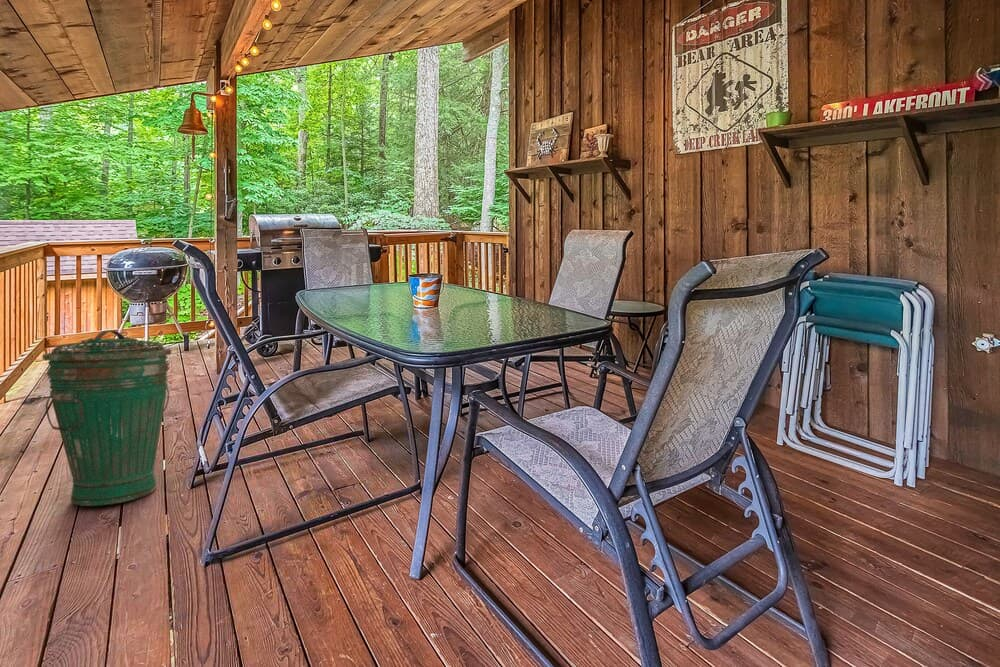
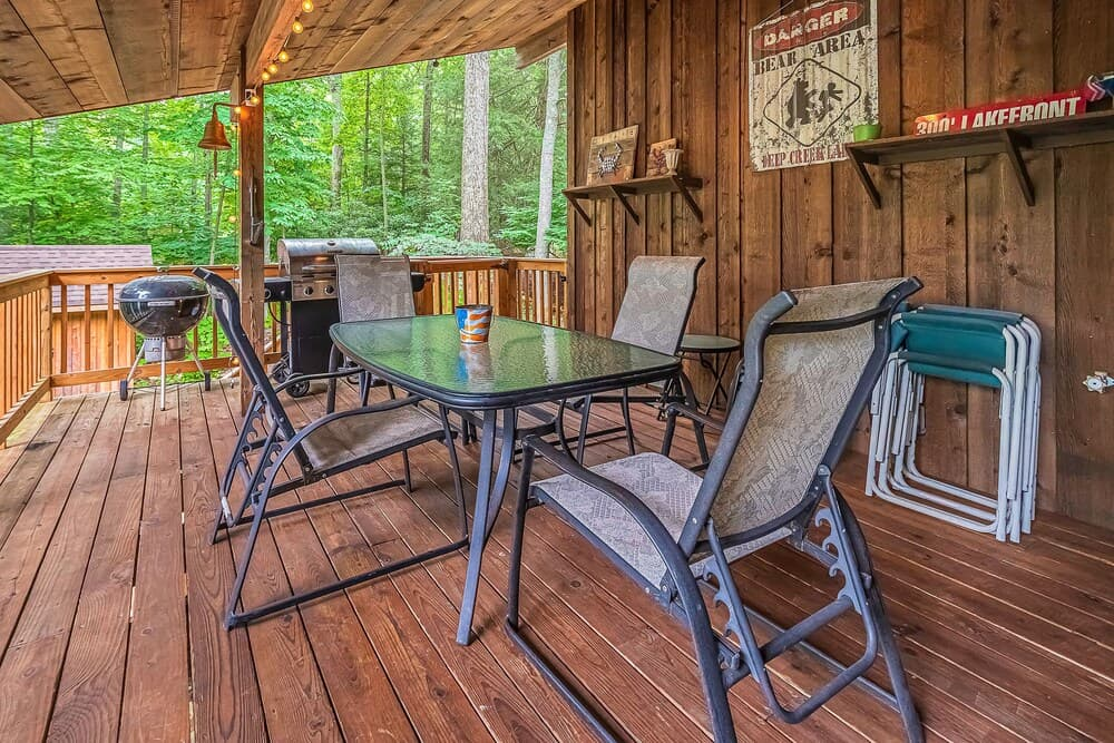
- trash can (112, 412)
